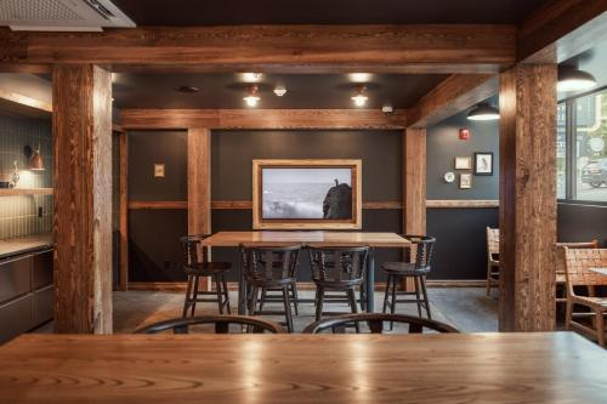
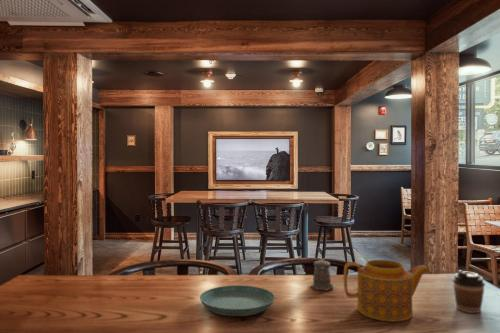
+ teapot (386, 287)
+ coffee cup (468, 290)
+ saucer (237, 300)
+ pepper shaker (321, 273)
